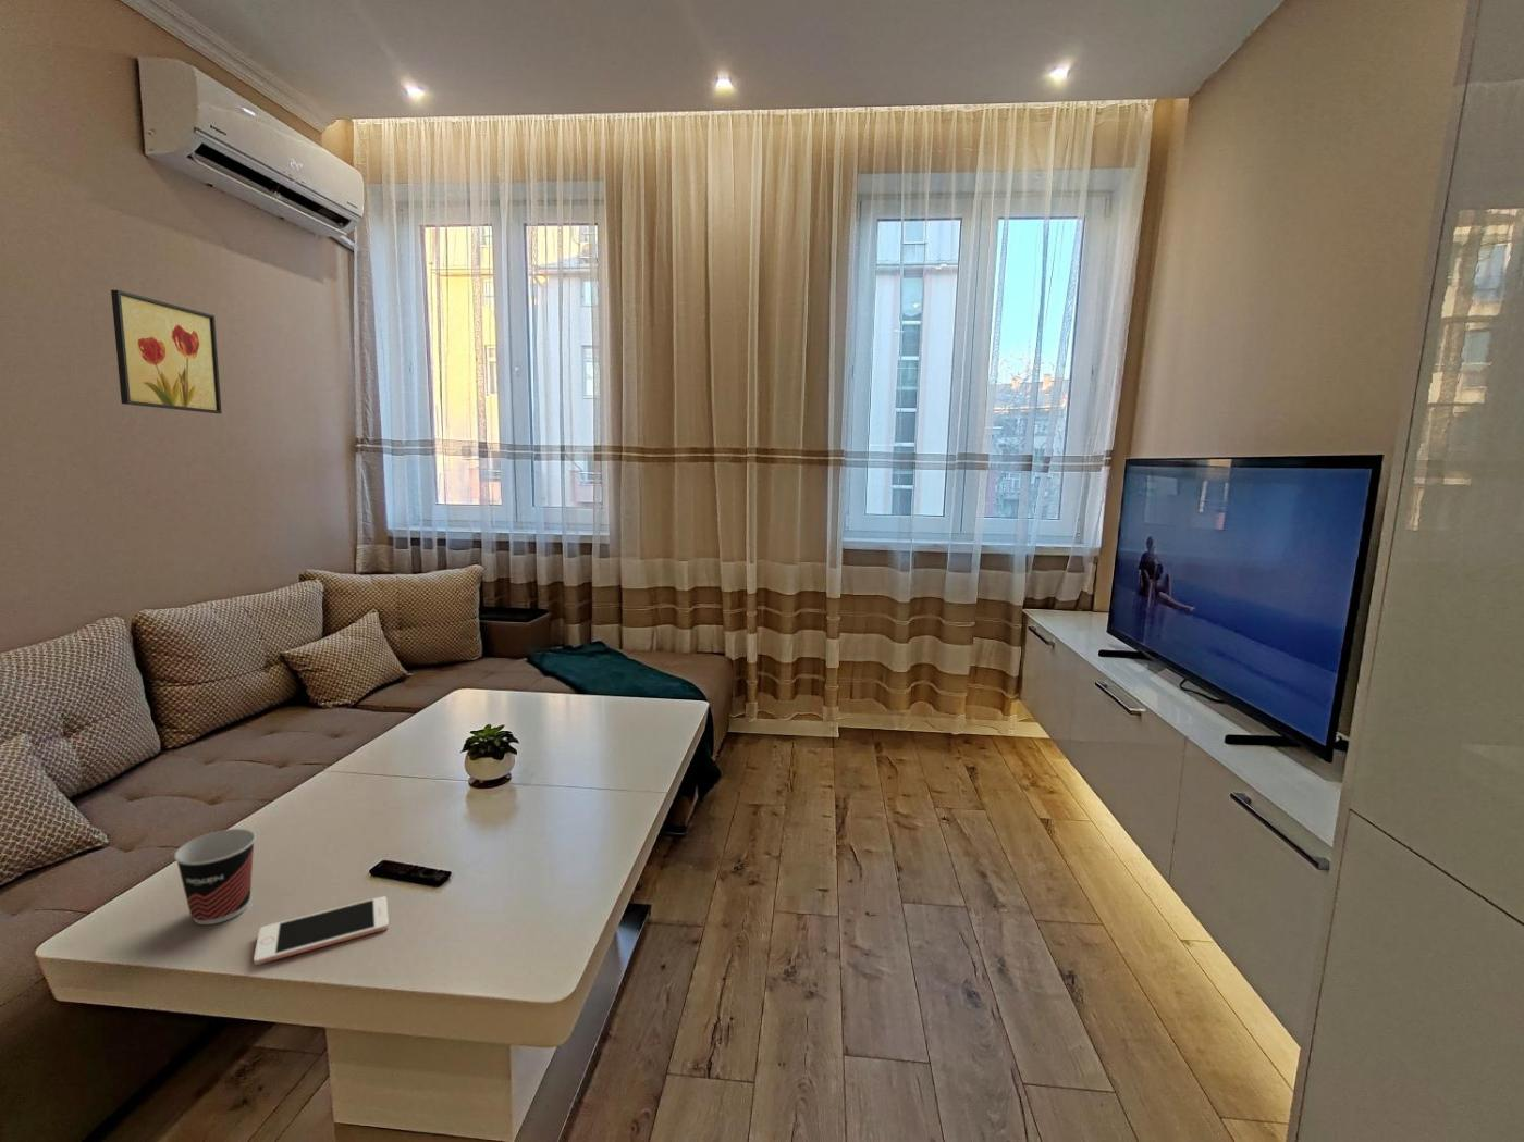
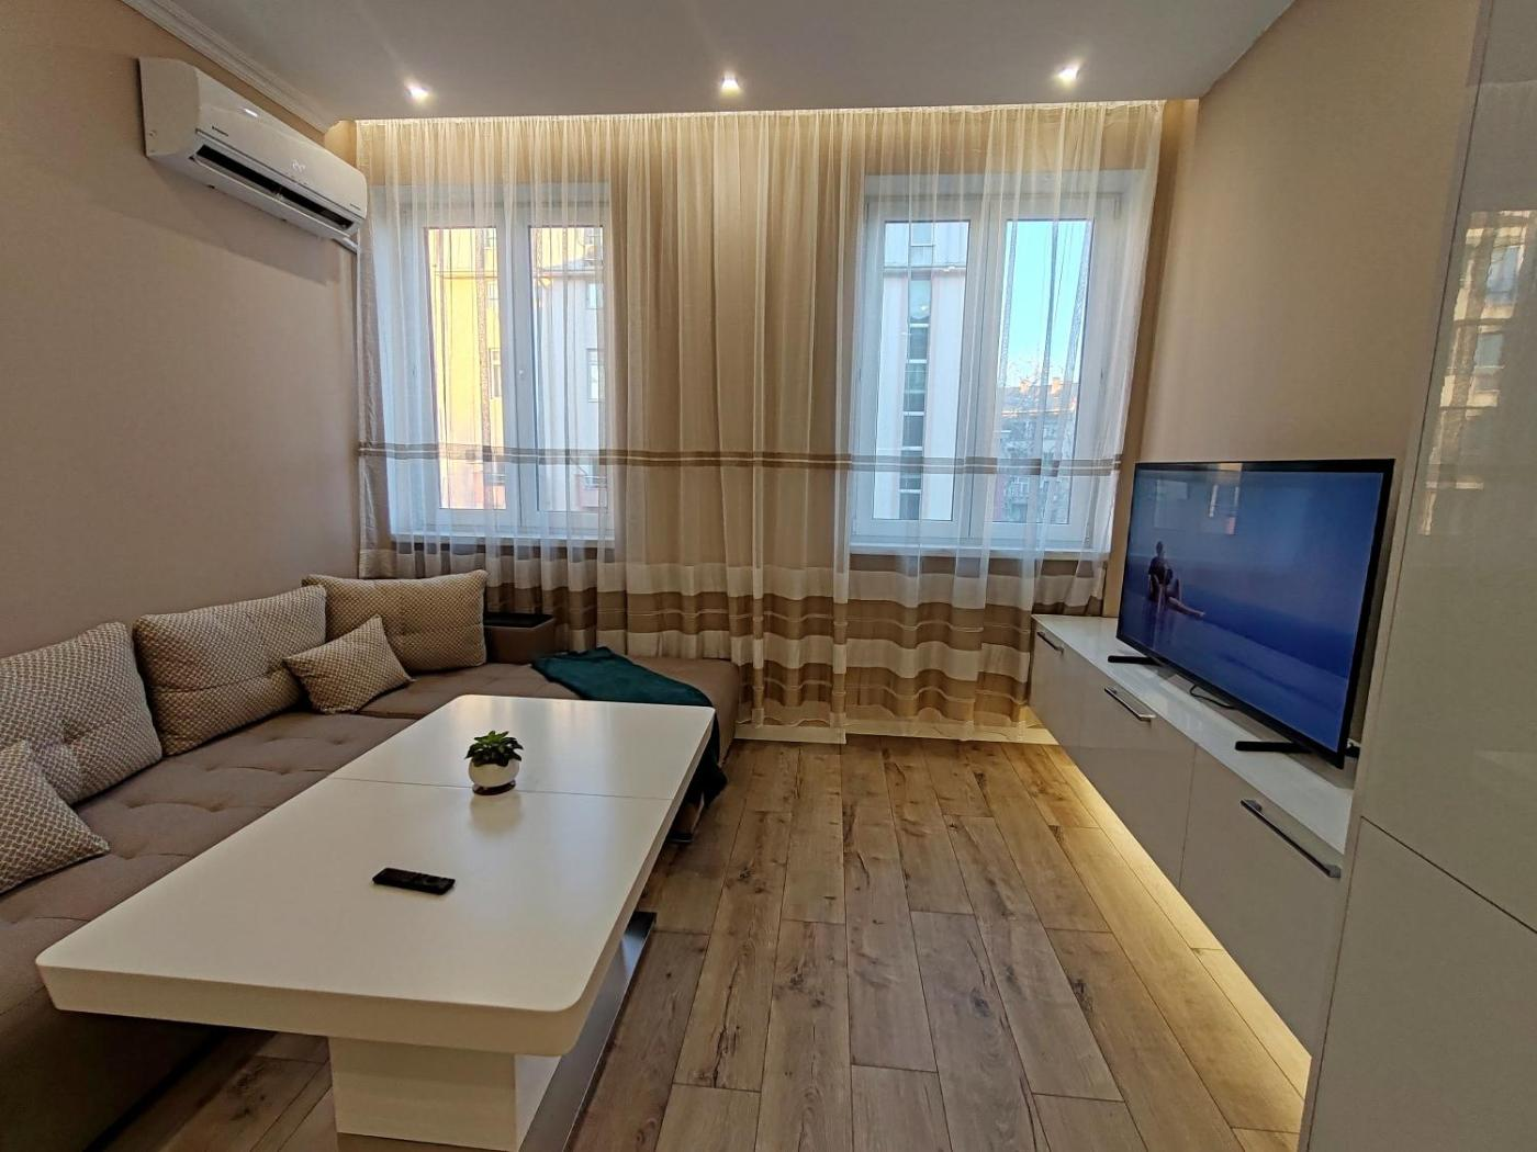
- cup (217, 878)
- wall art (169, 356)
- cell phone (324, 927)
